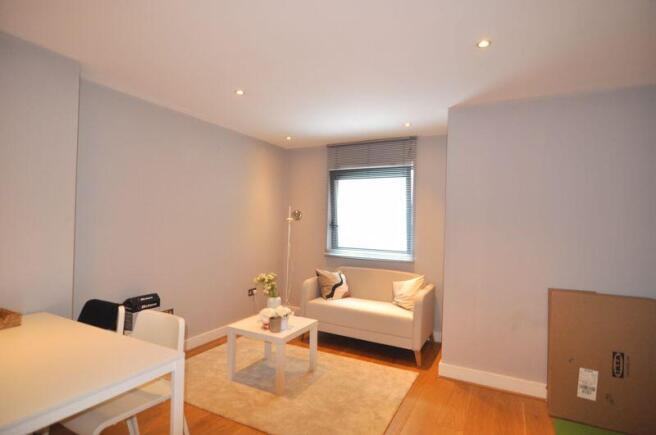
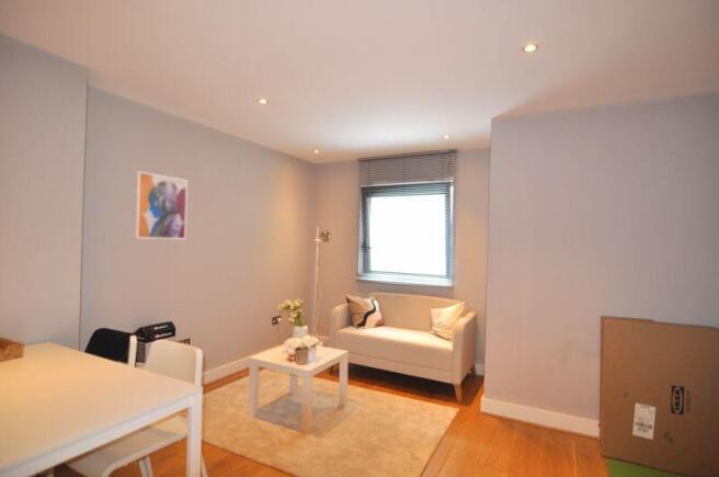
+ wall art (162, 207)
